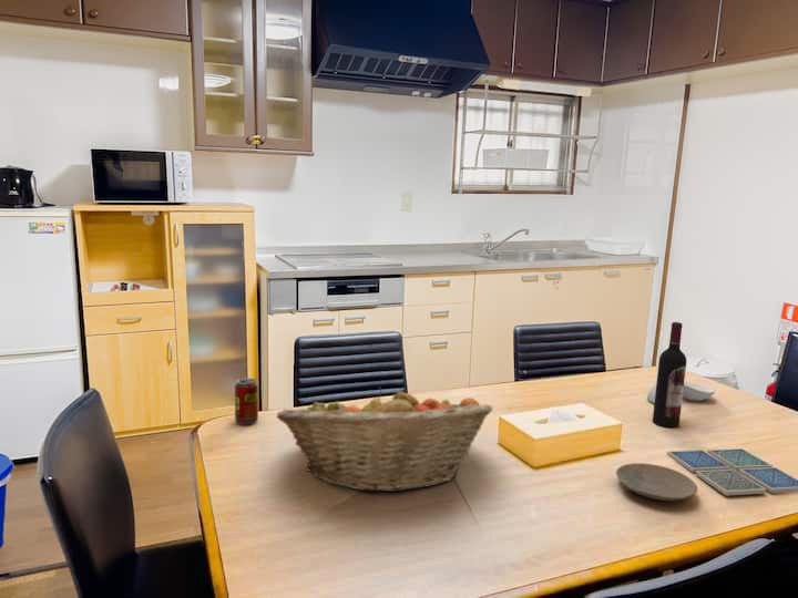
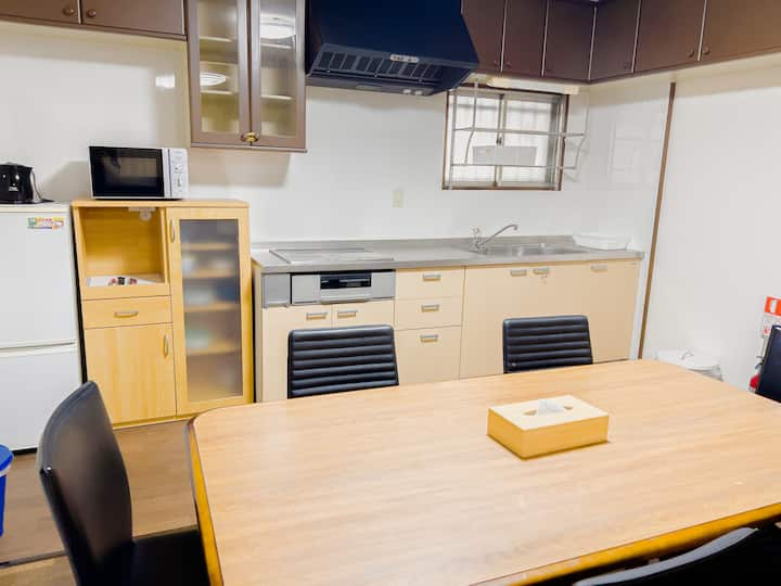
- fruit basket (385, 426)
- beverage can (246, 401)
- spoon rest (683, 390)
- plate (655, 484)
- drink coaster (734, 470)
- wine bottle (671, 373)
